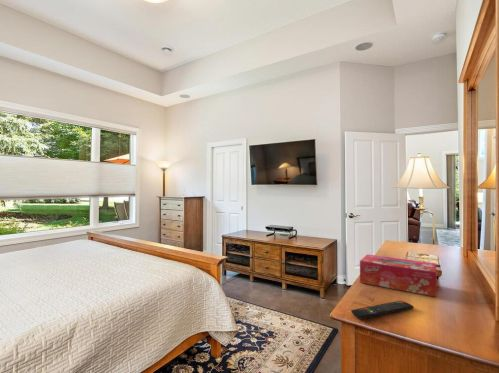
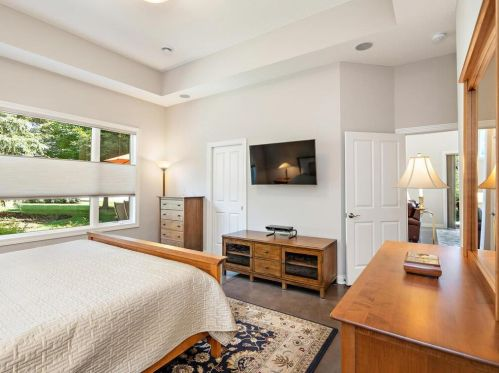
- tissue box (397, 272)
- remote control (383, 309)
